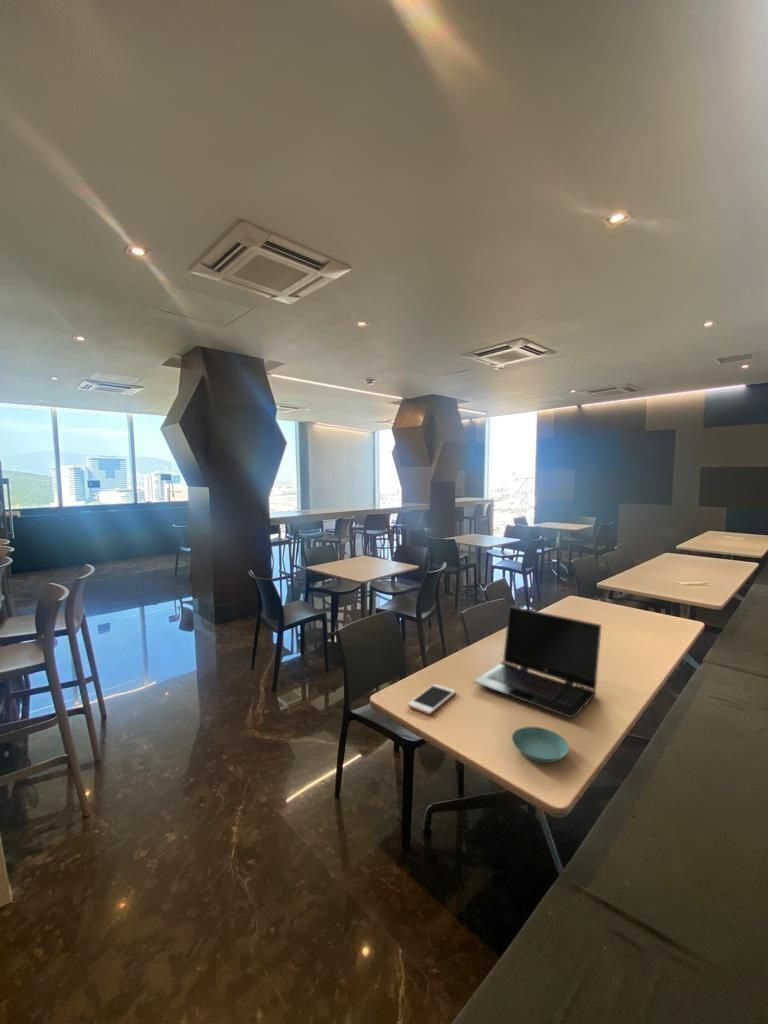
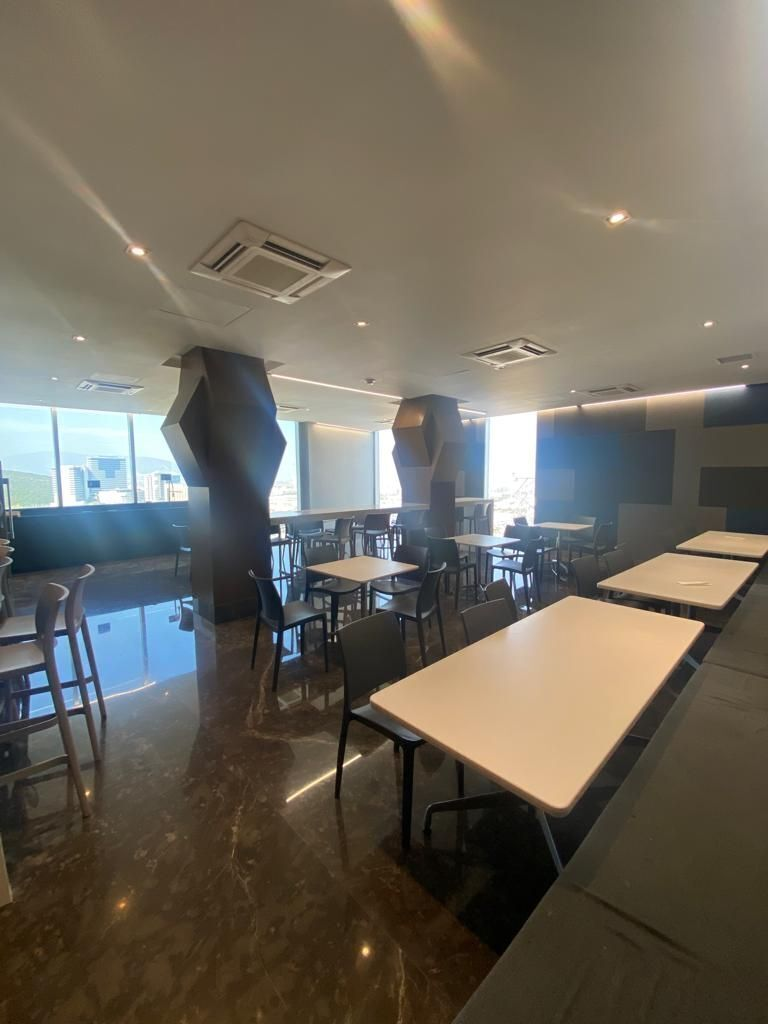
- saucer (539, 746)
- cell phone (432, 698)
- laptop computer (536, 655)
